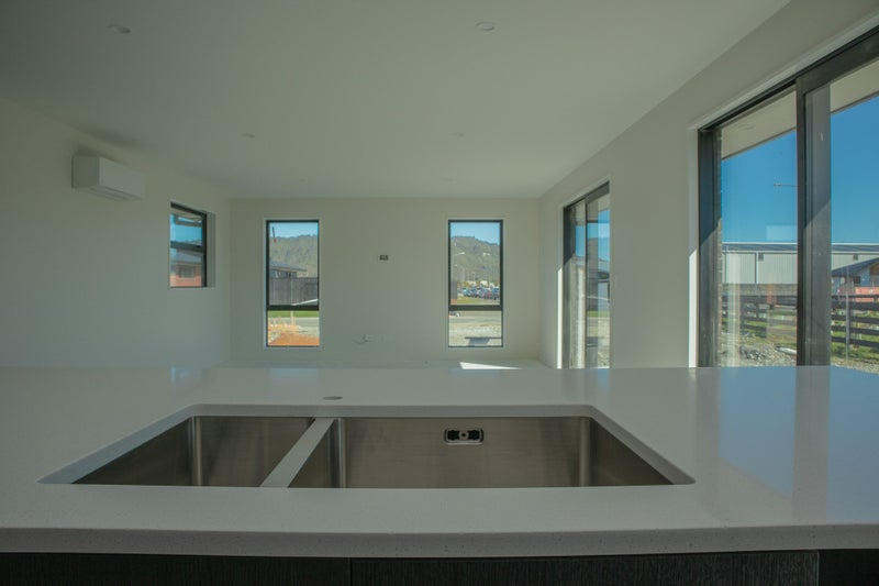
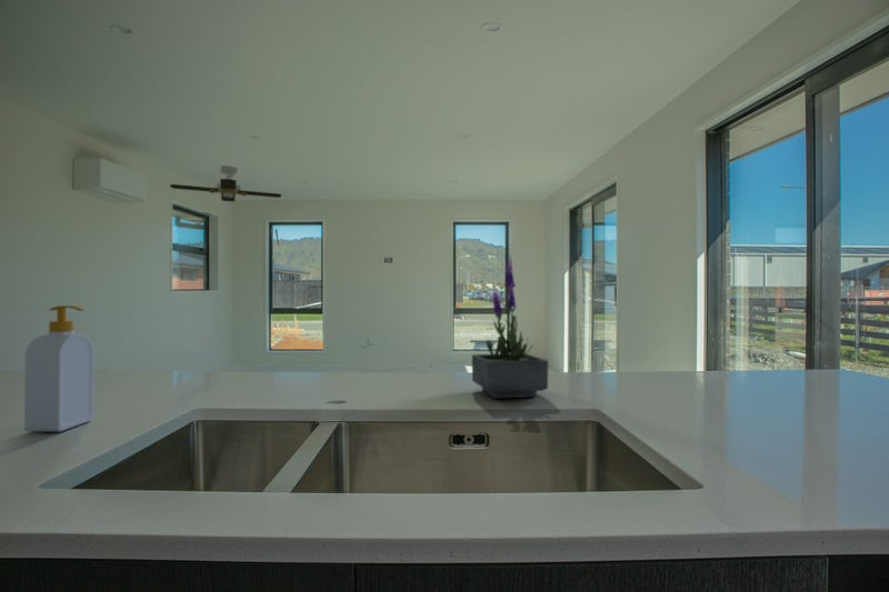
+ soap bottle (62, 365)
+ ceiling fan (228, 182)
+ potted plant (508, 323)
